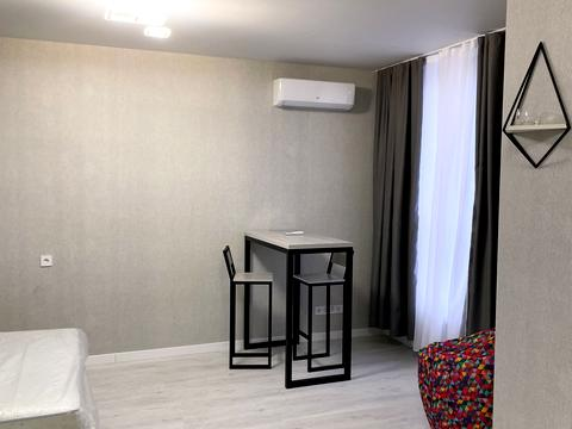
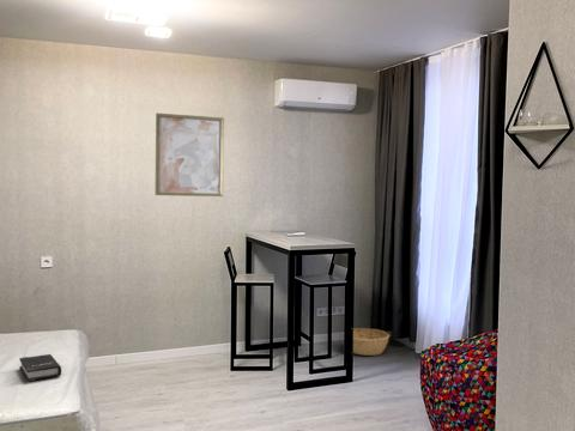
+ basket (365, 341)
+ hardback book (40, 366)
+ wall art (189, 156)
